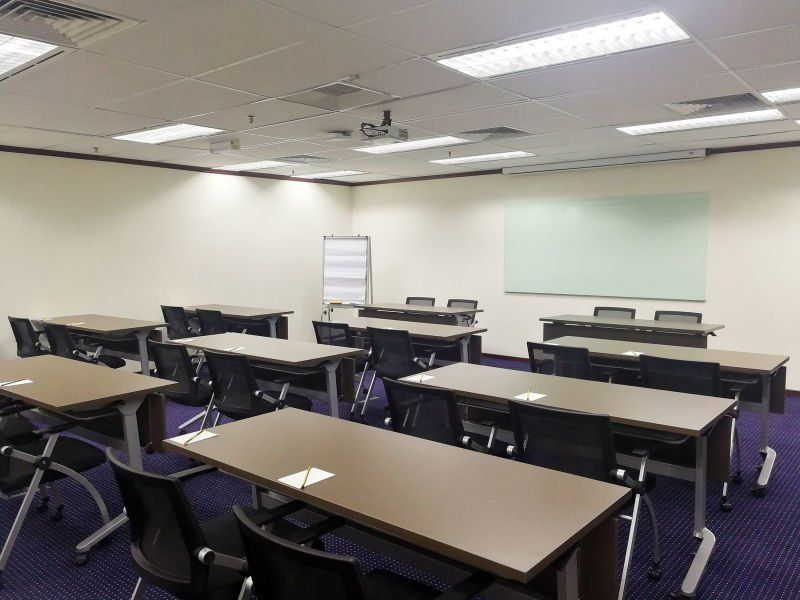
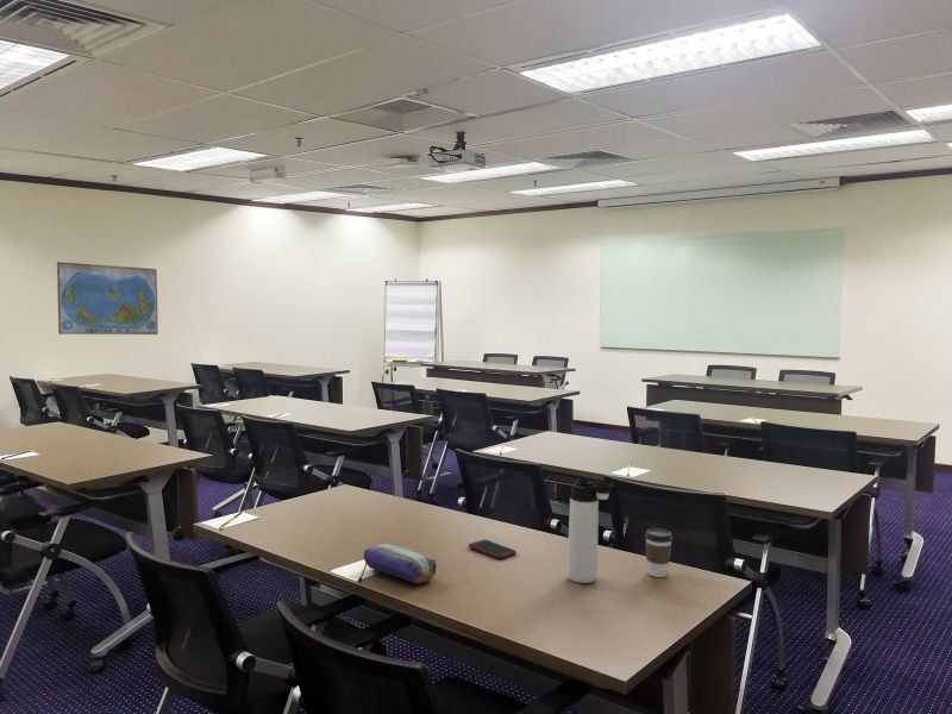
+ thermos bottle (589, 531)
+ coffee cup (658, 552)
+ world map (109, 300)
+ cell phone (491, 549)
+ pencil case (399, 562)
